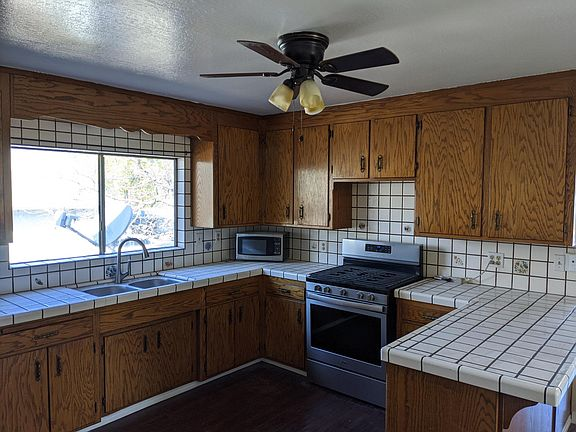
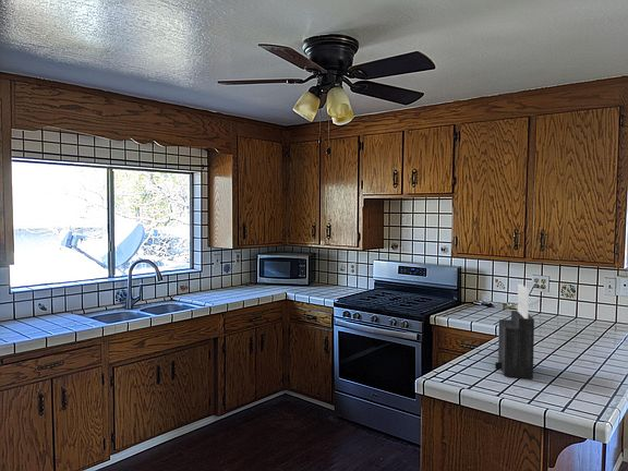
+ knife block (512, 328)
